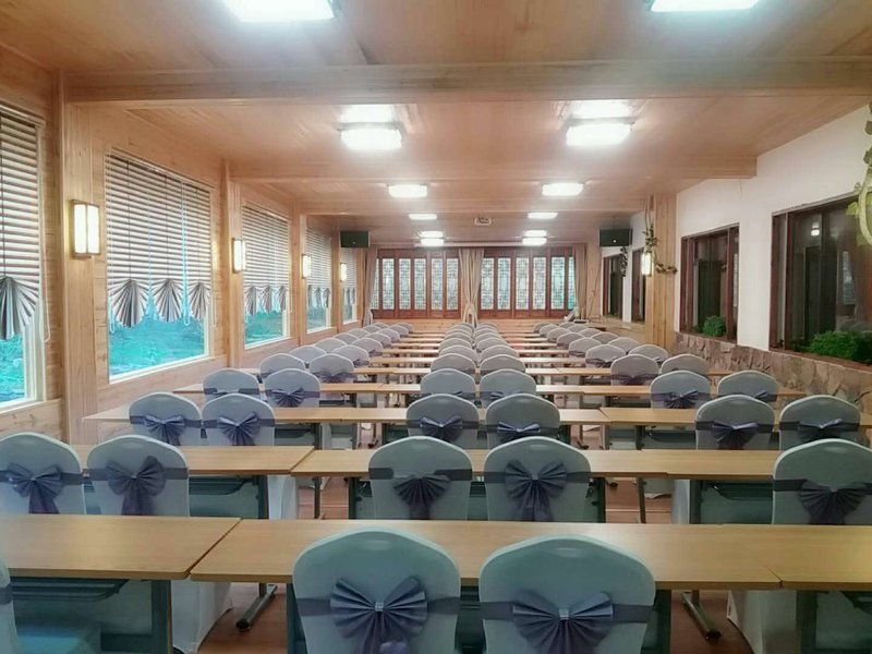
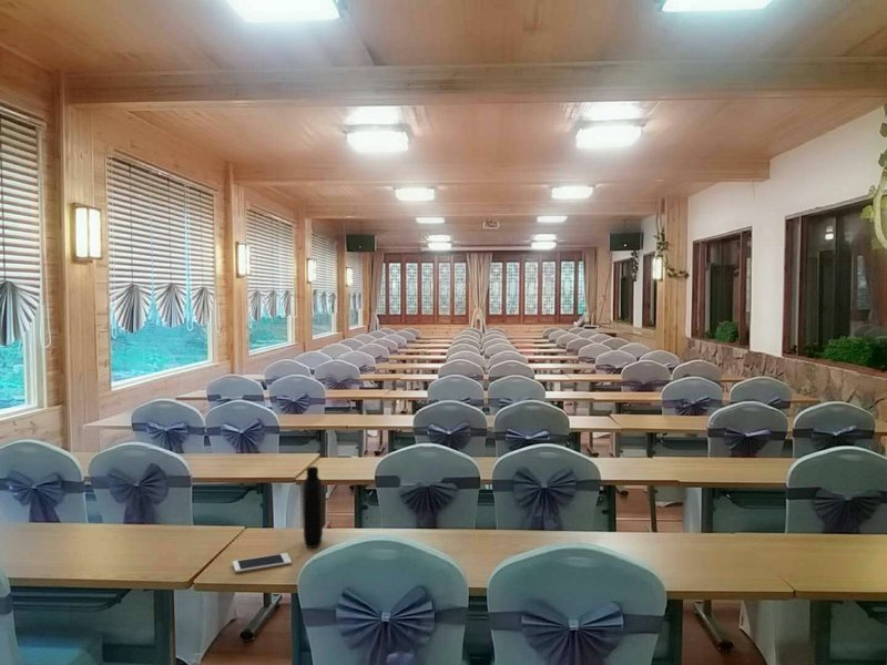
+ bottle (313, 504)
+ cell phone (262, 562)
